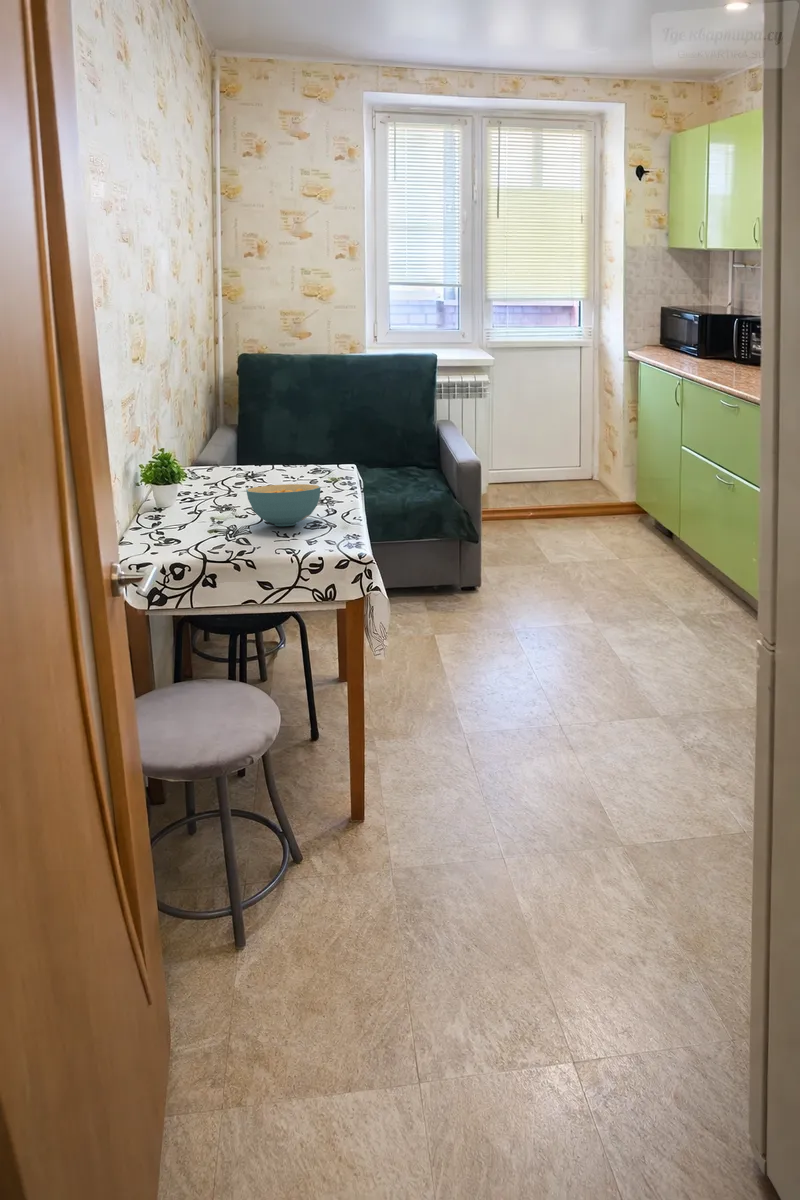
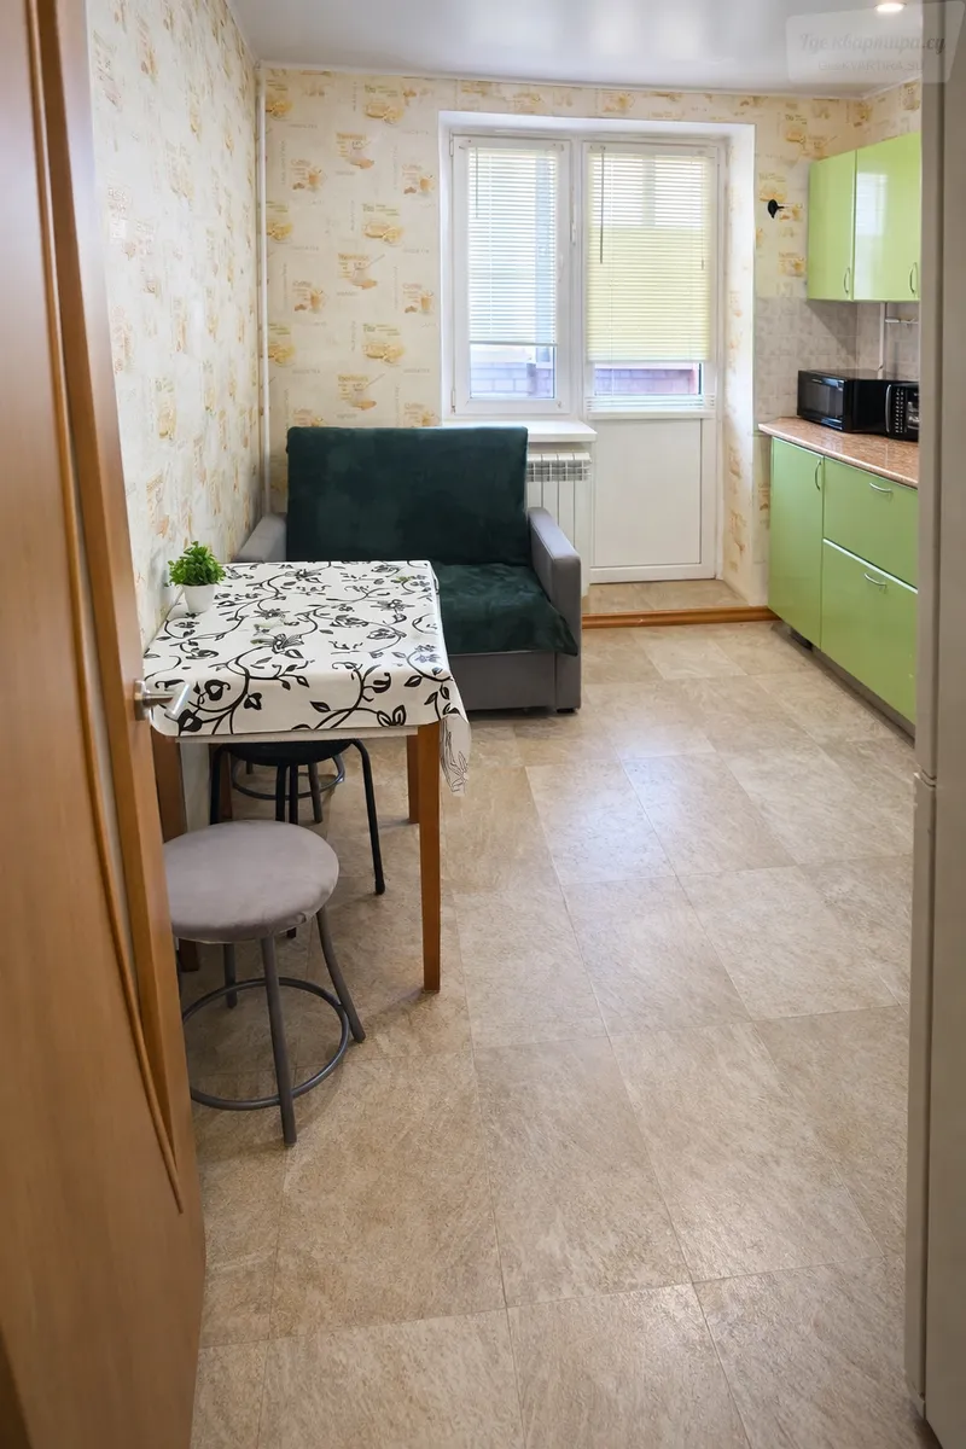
- cereal bowl (284, 506)
